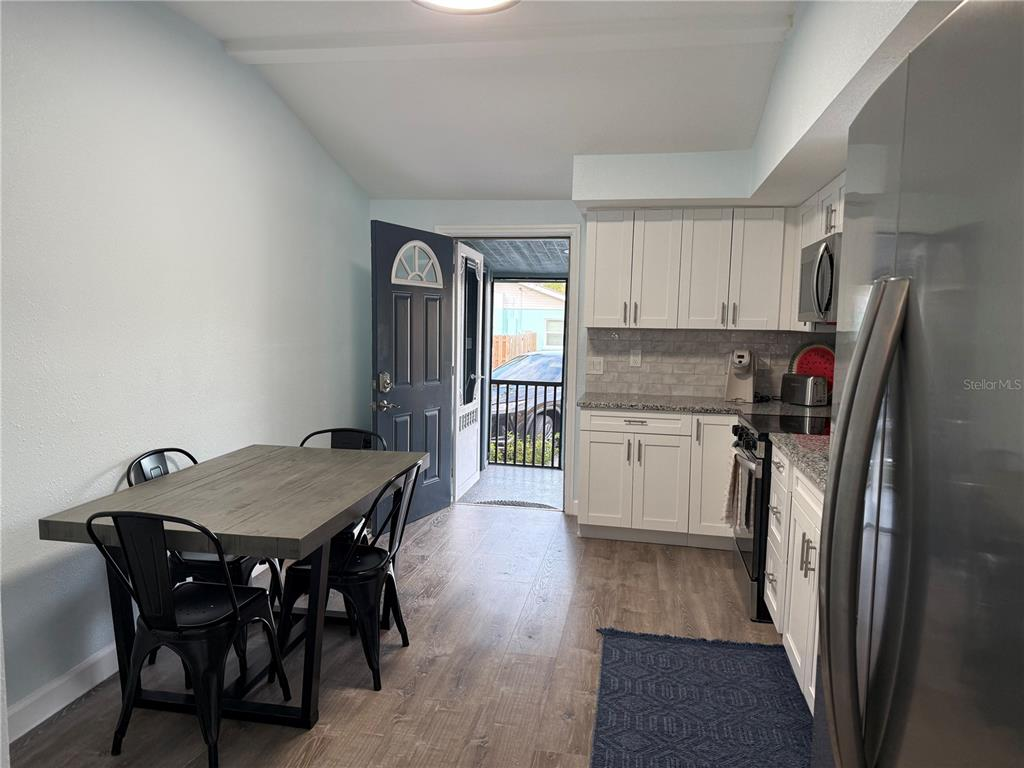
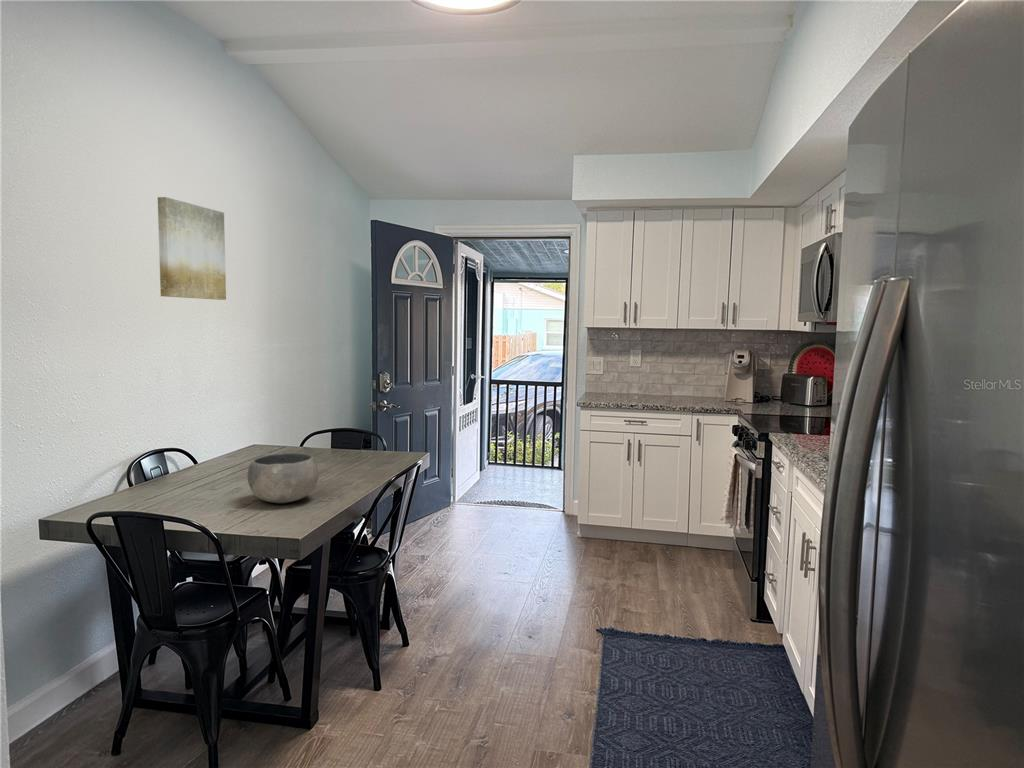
+ wall art (194, 252)
+ bowl (284, 479)
